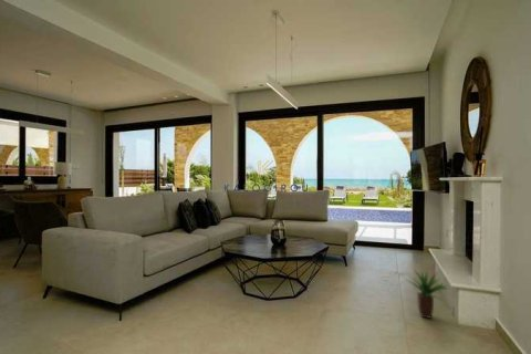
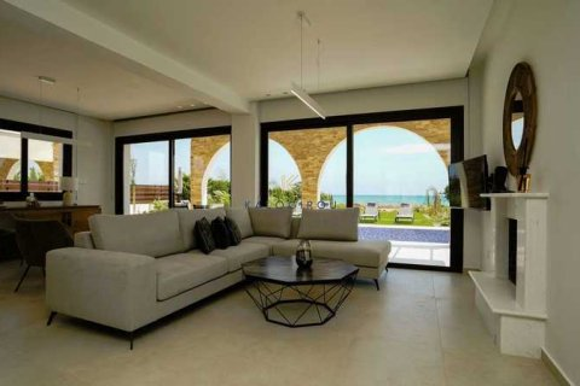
- potted plant (428, 293)
